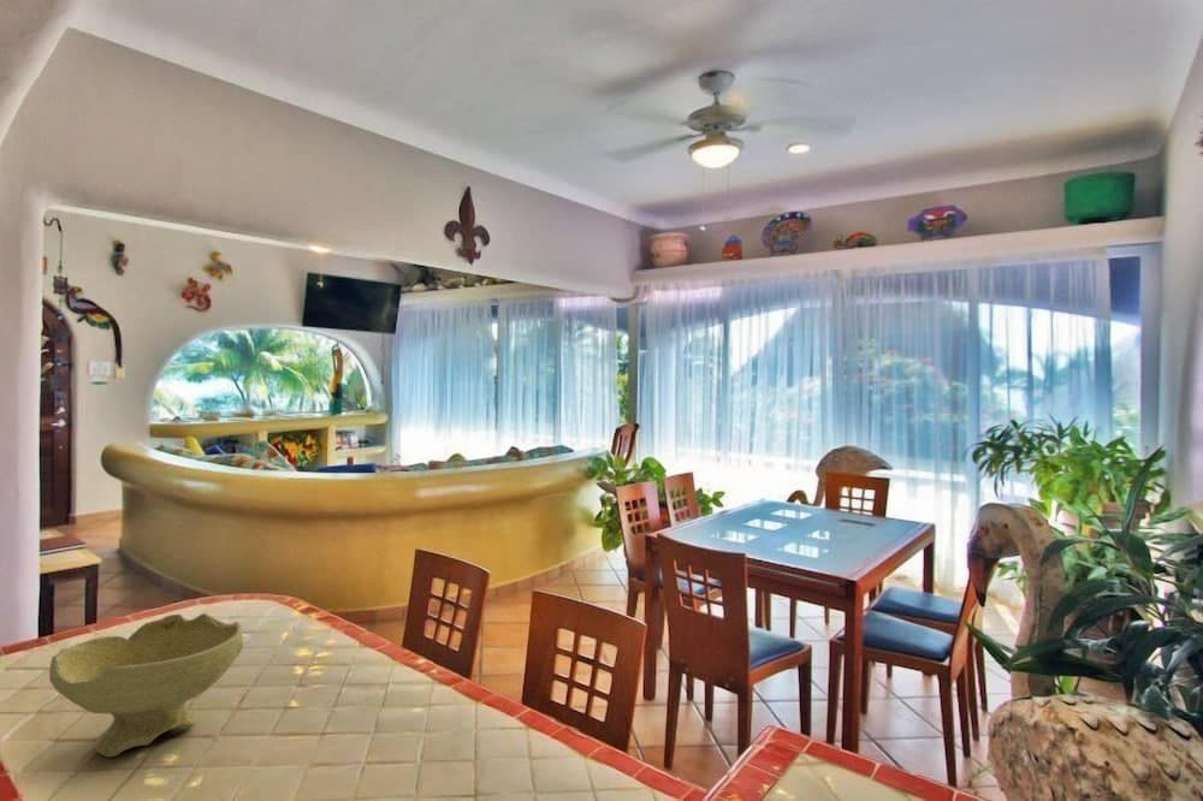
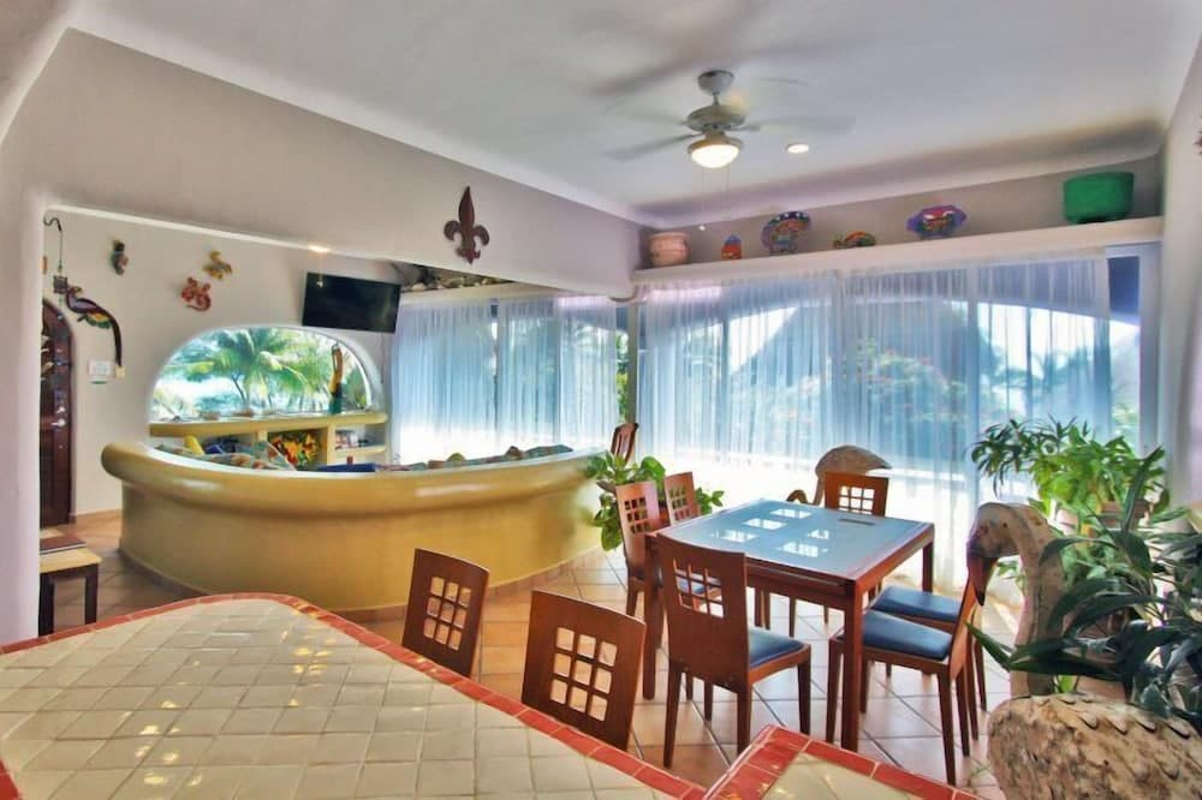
- bowl (153, 684)
